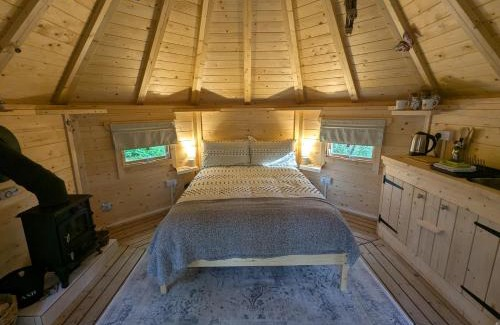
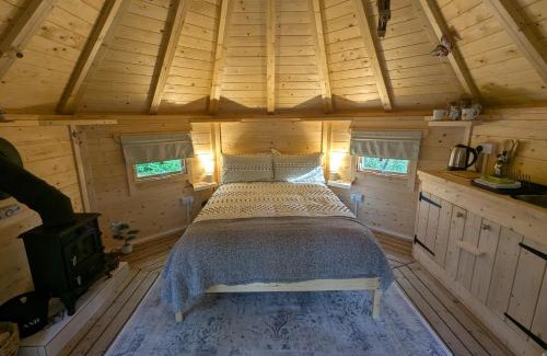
+ potted plant (127, 239)
